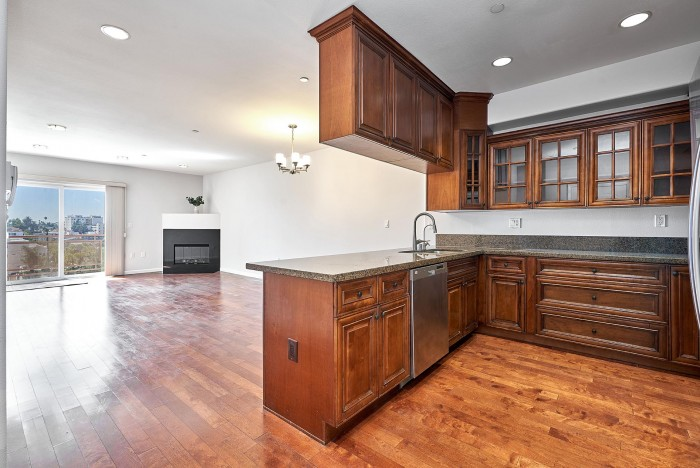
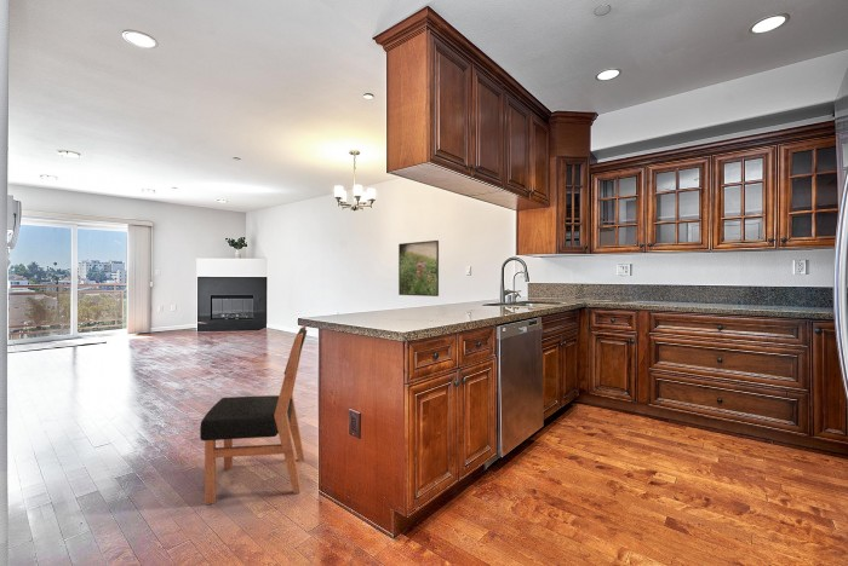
+ dining chair (259, 404)
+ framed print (417, 268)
